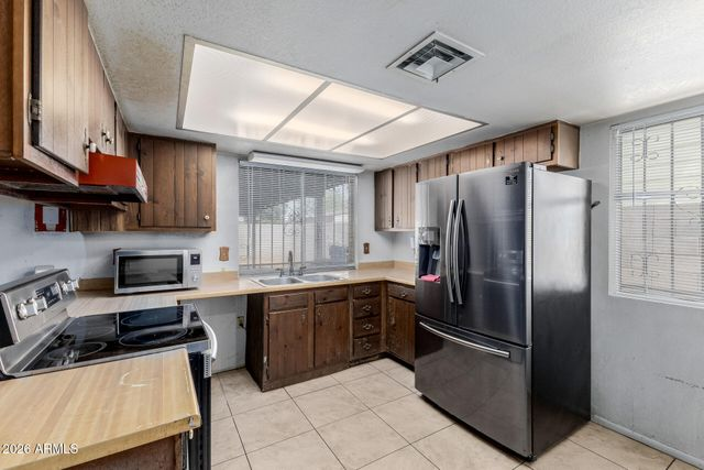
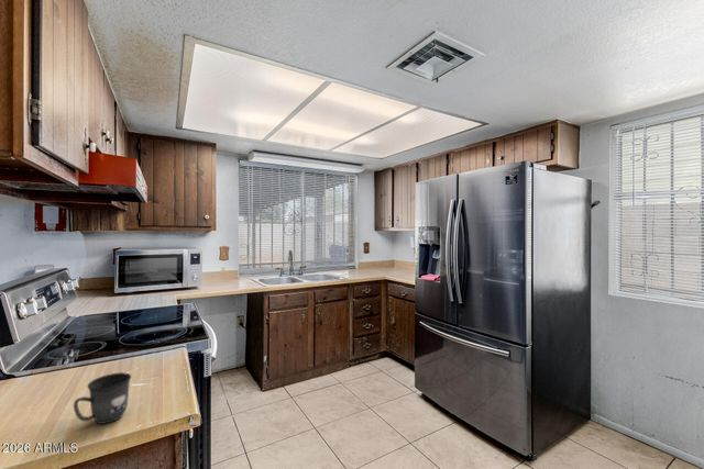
+ mug (102, 401)
